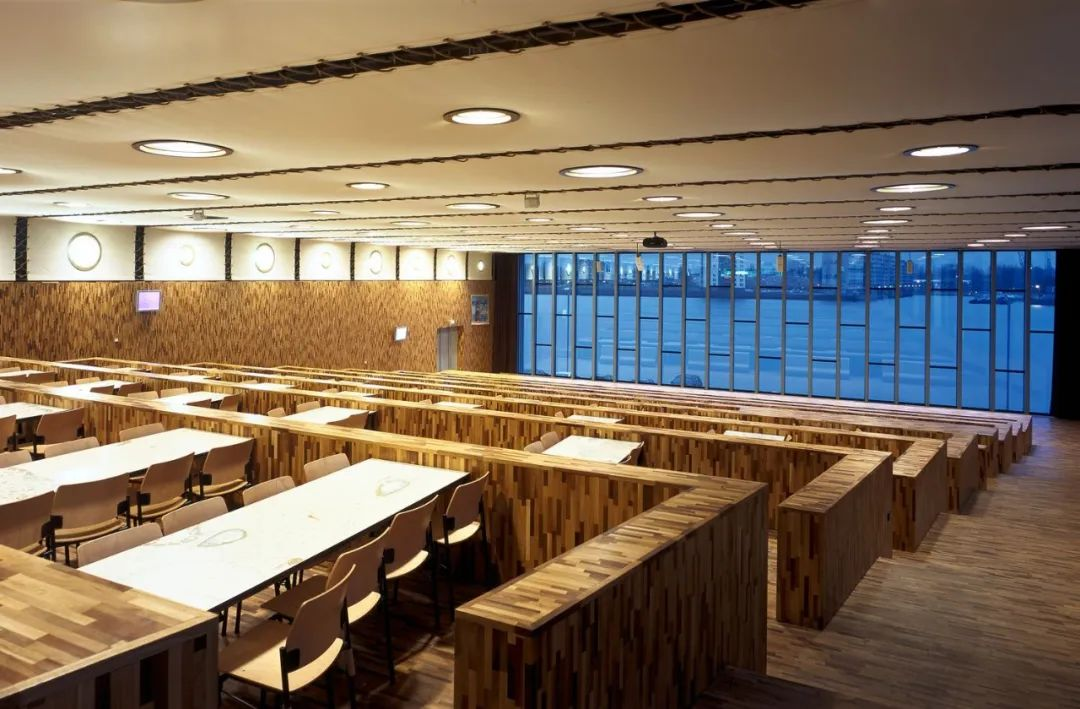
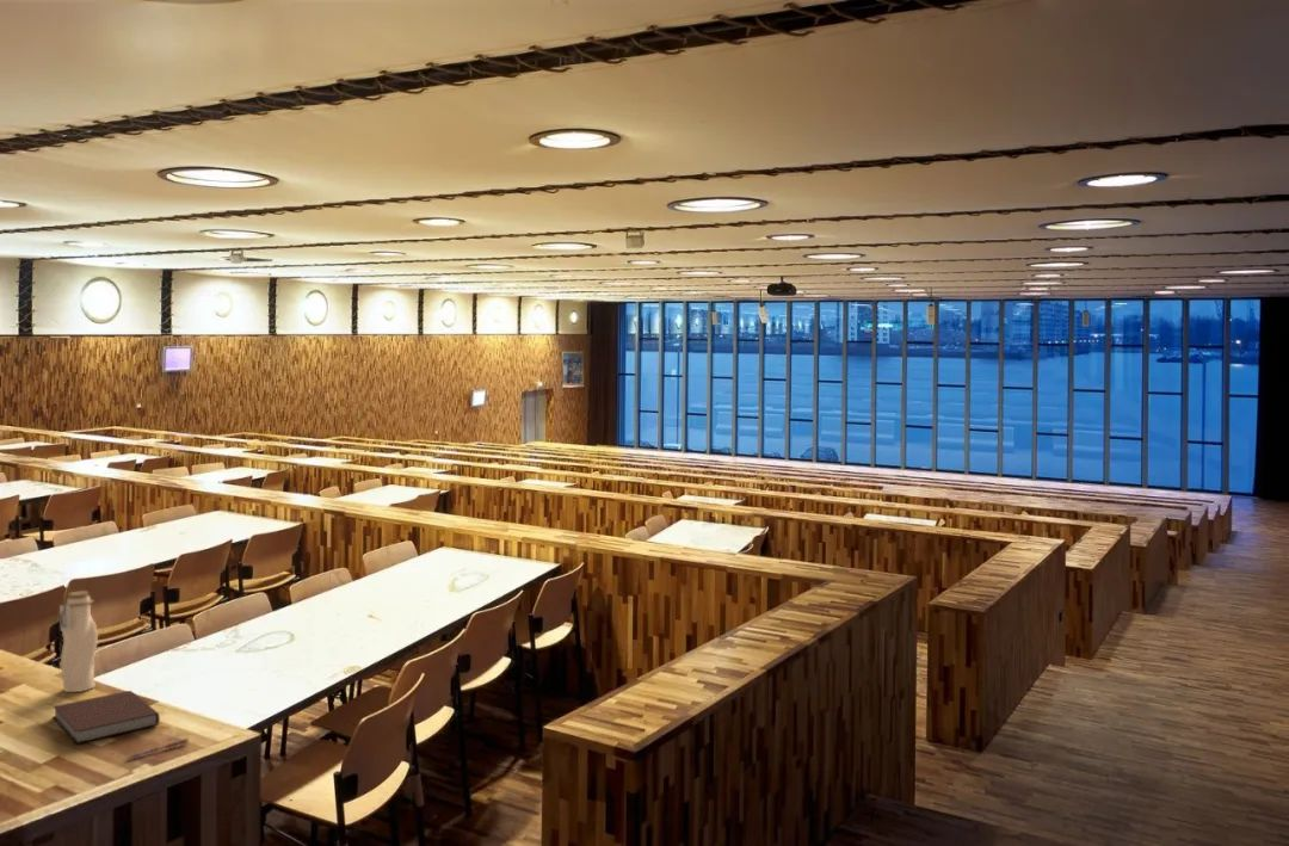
+ pen (158, 748)
+ notebook (105, 715)
+ water bottle (78, 641)
